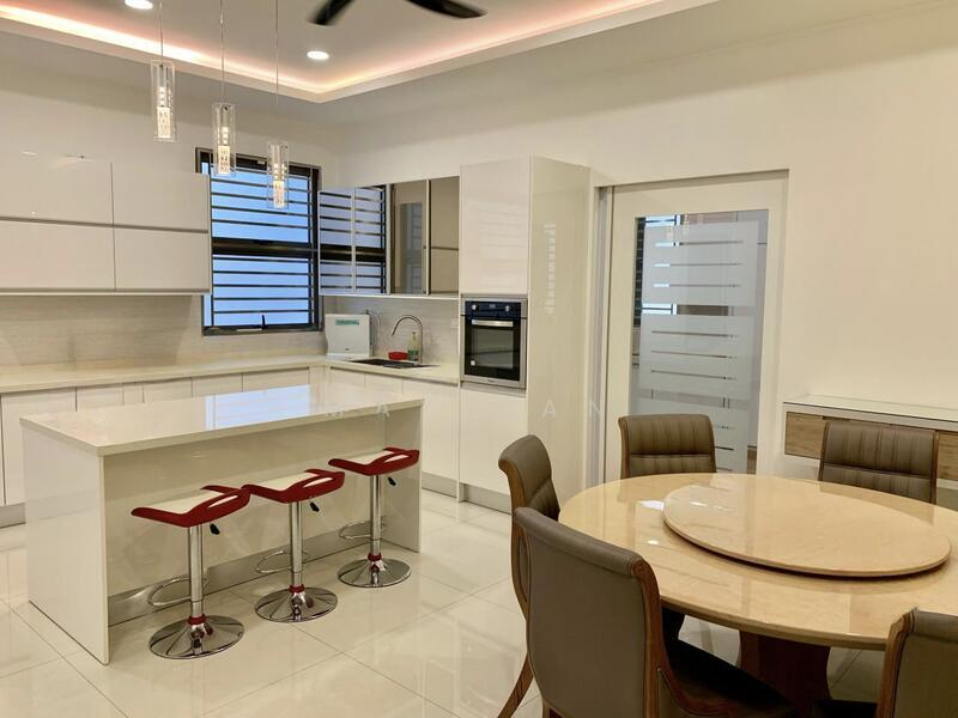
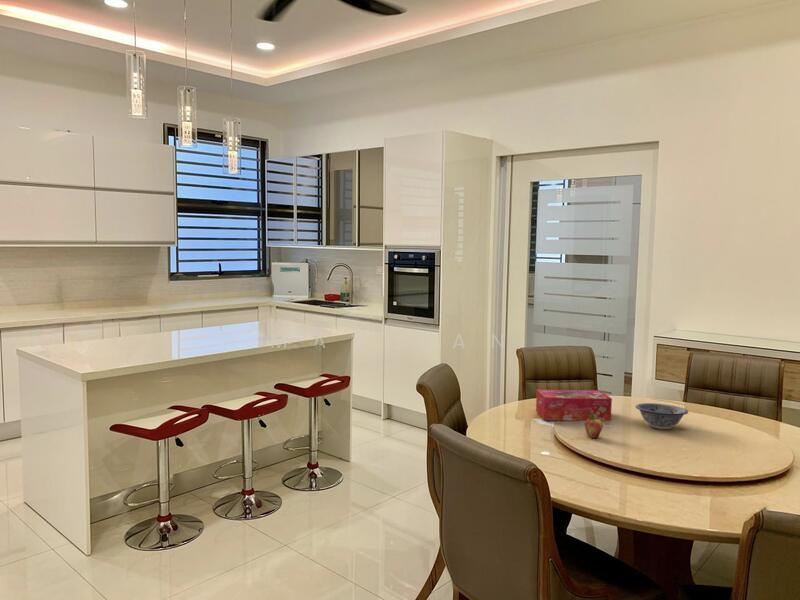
+ bowl (661, 417)
+ fruit (593, 424)
+ tissue box (572, 404)
